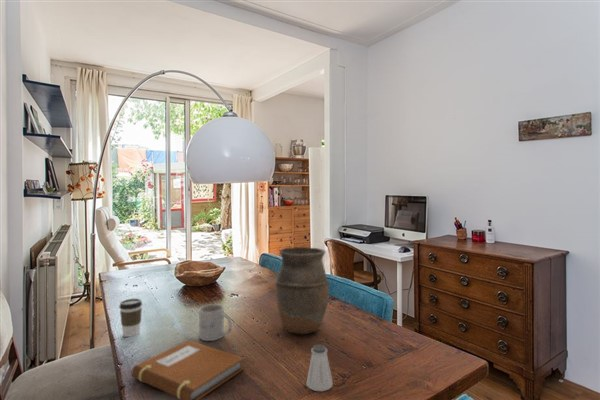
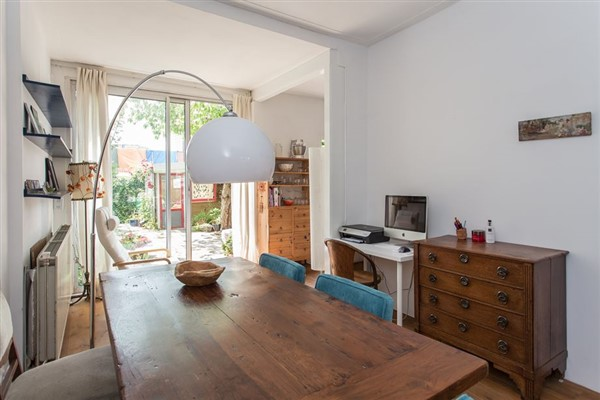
- saltshaker (319, 365)
- mug (215, 323)
- notebook (187, 367)
- vase (302, 289)
- coffee cup (131, 317)
